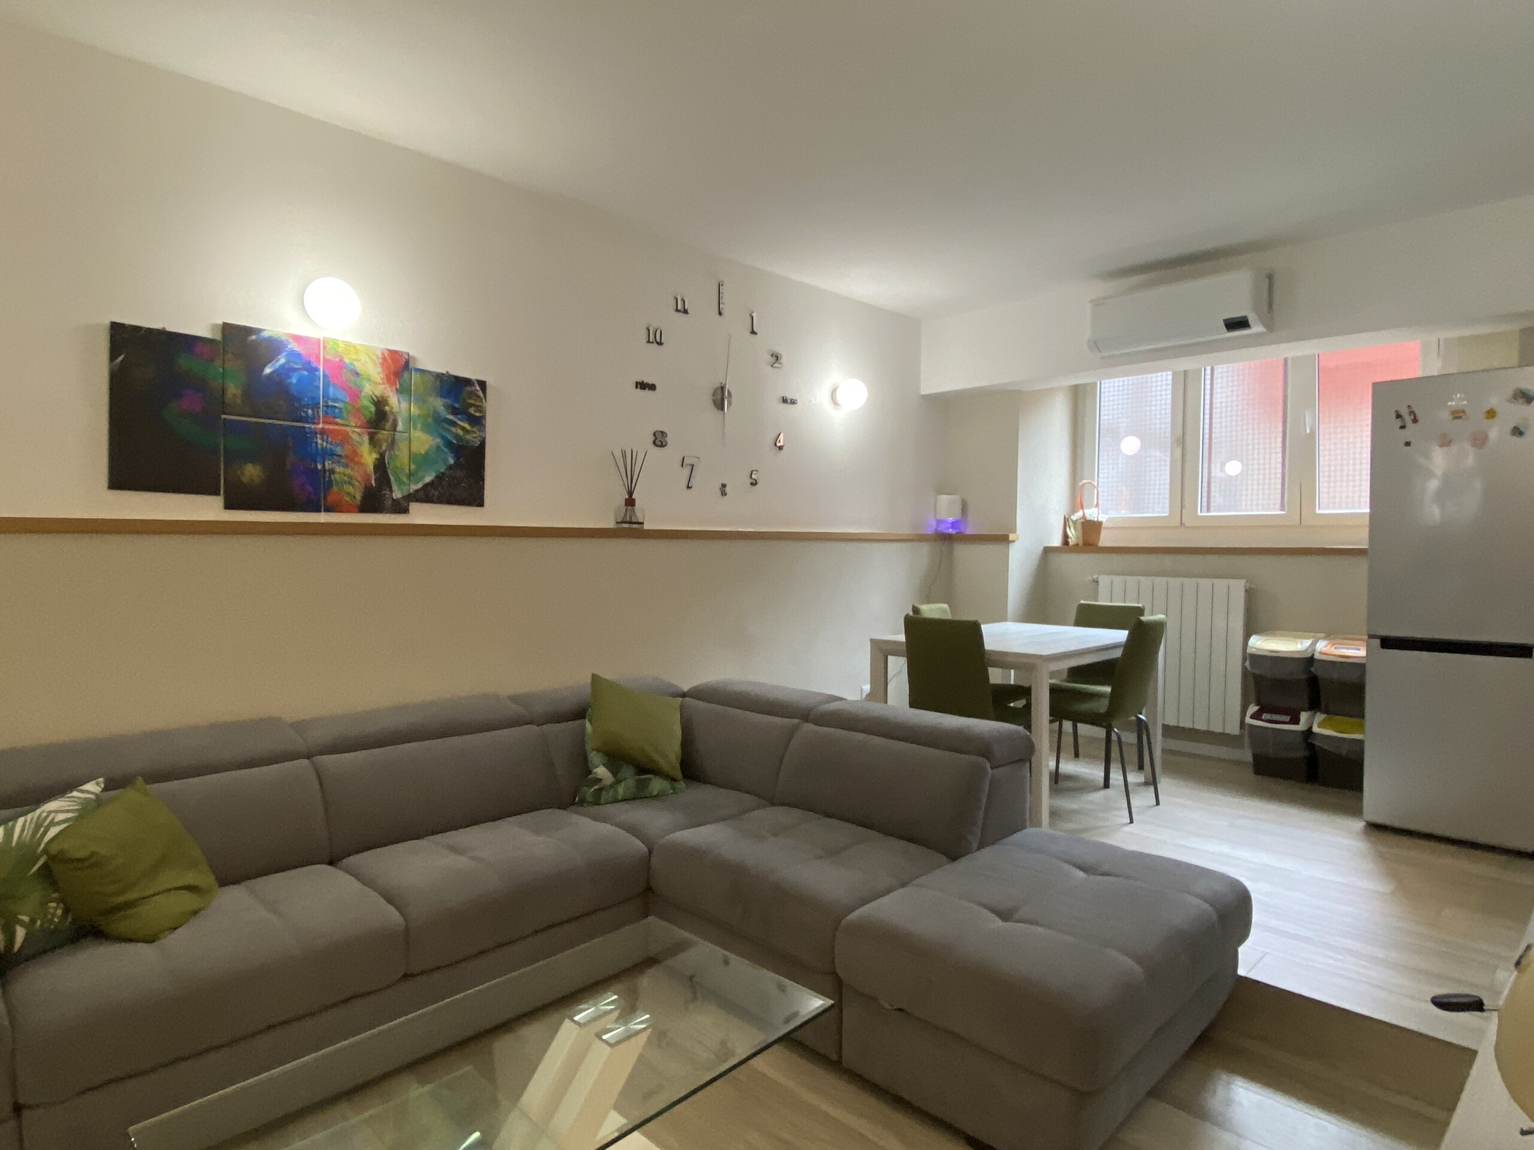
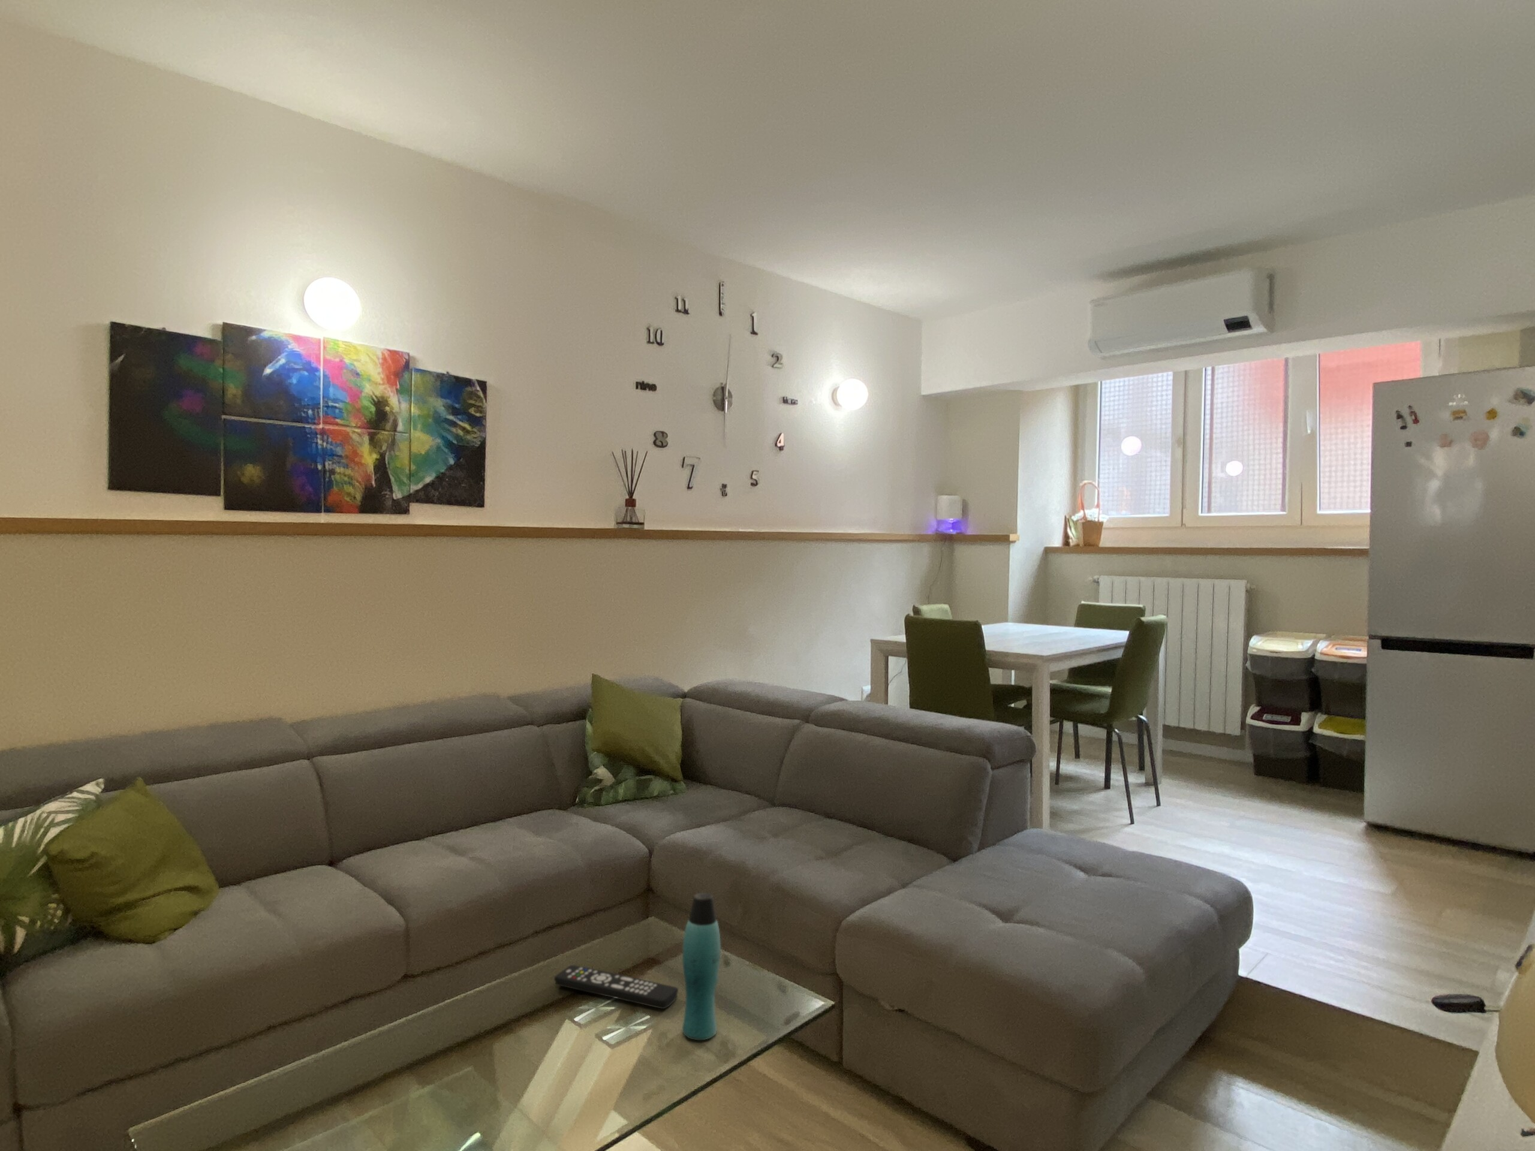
+ remote control (615, 987)
+ bottle (701, 964)
